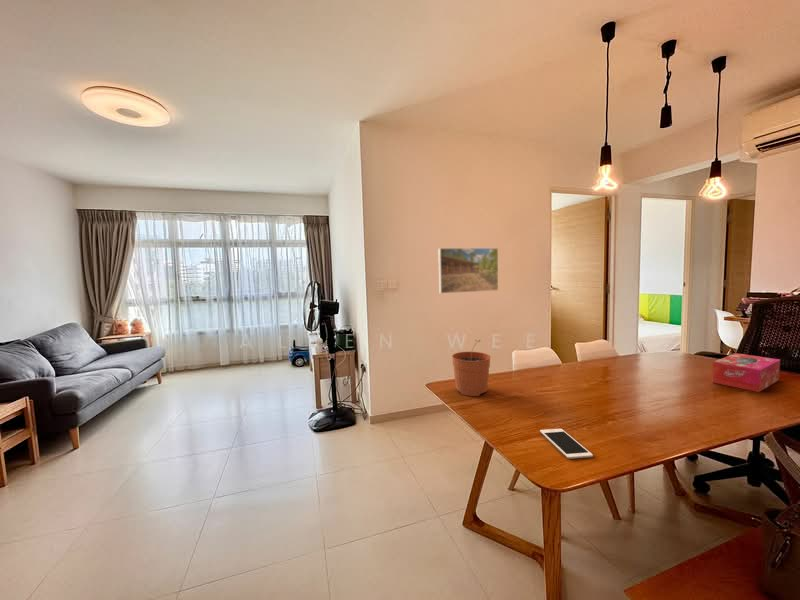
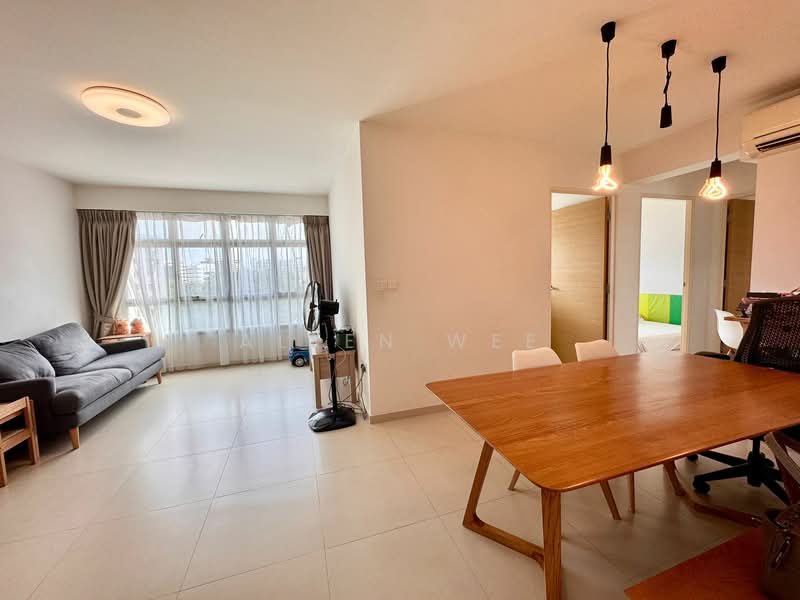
- tissue box (746, 370)
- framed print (469, 270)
- cell phone (564, 442)
- plant pot (471, 364)
